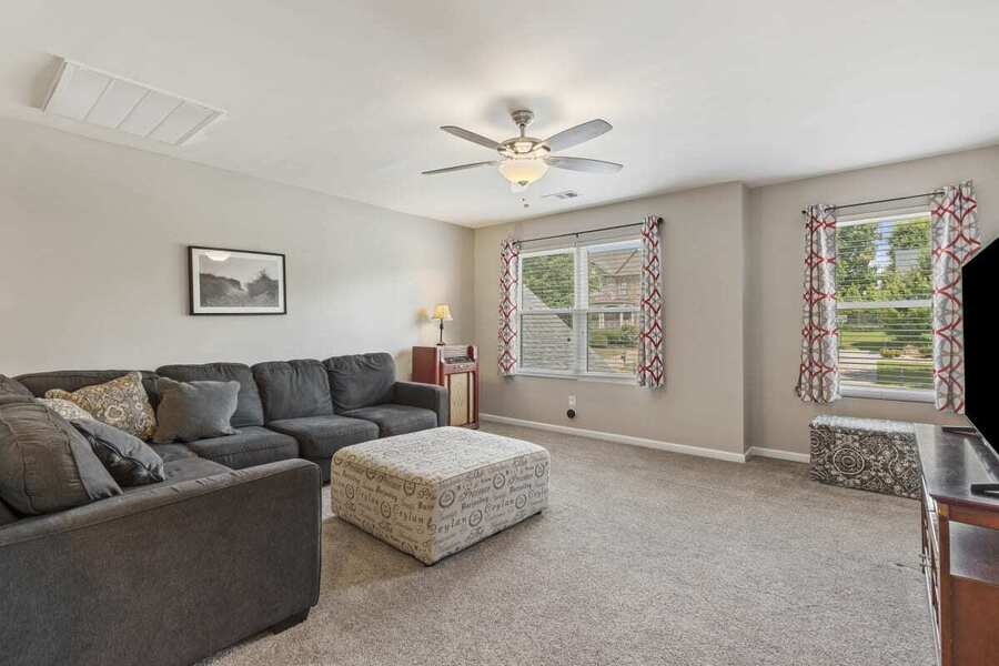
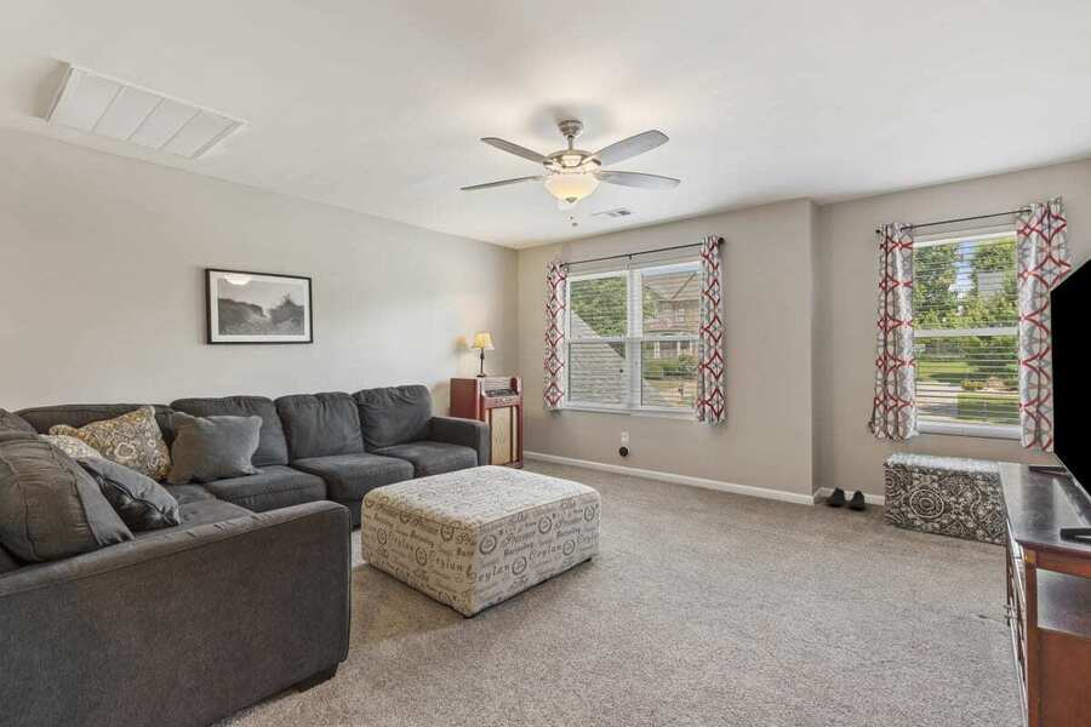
+ shoe (845, 499)
